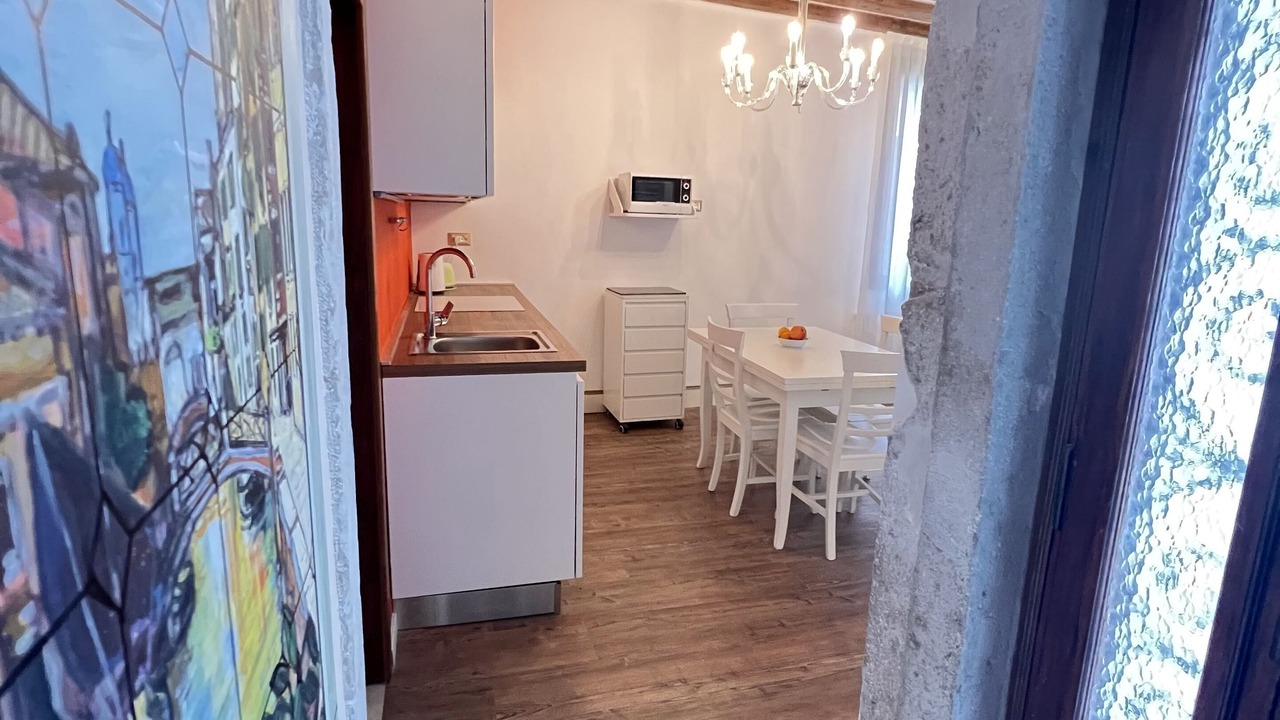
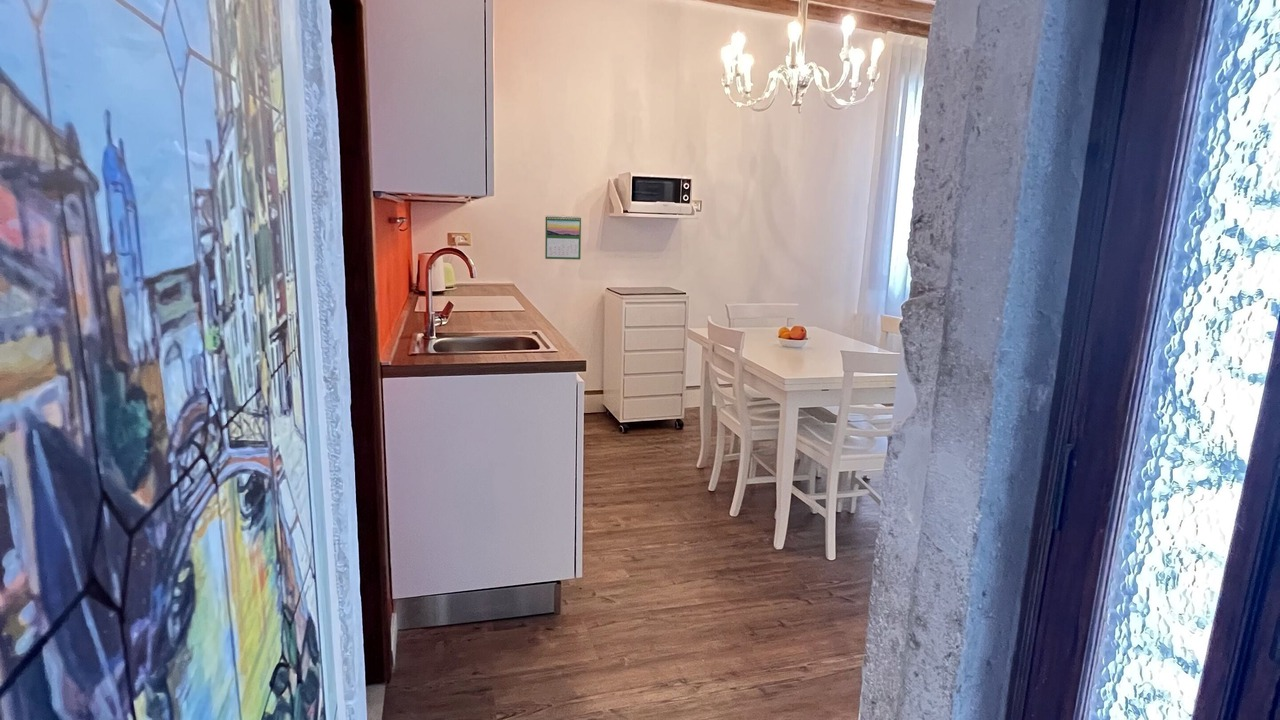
+ calendar (563, 237)
